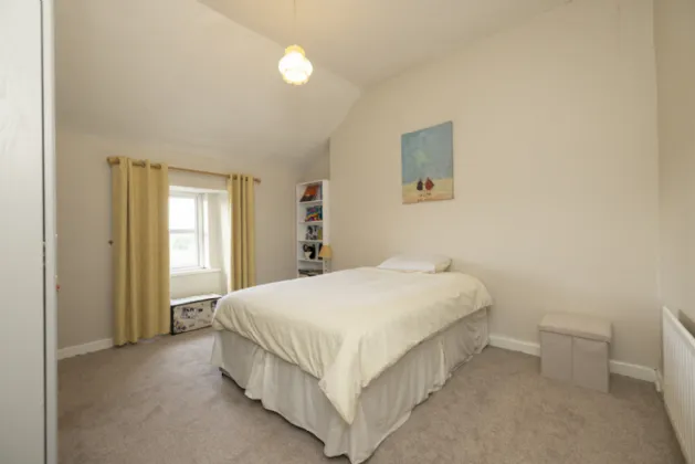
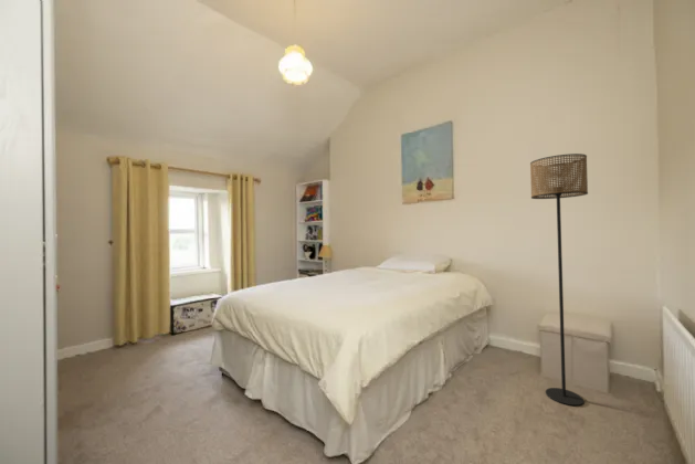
+ floor lamp (560, 277)
